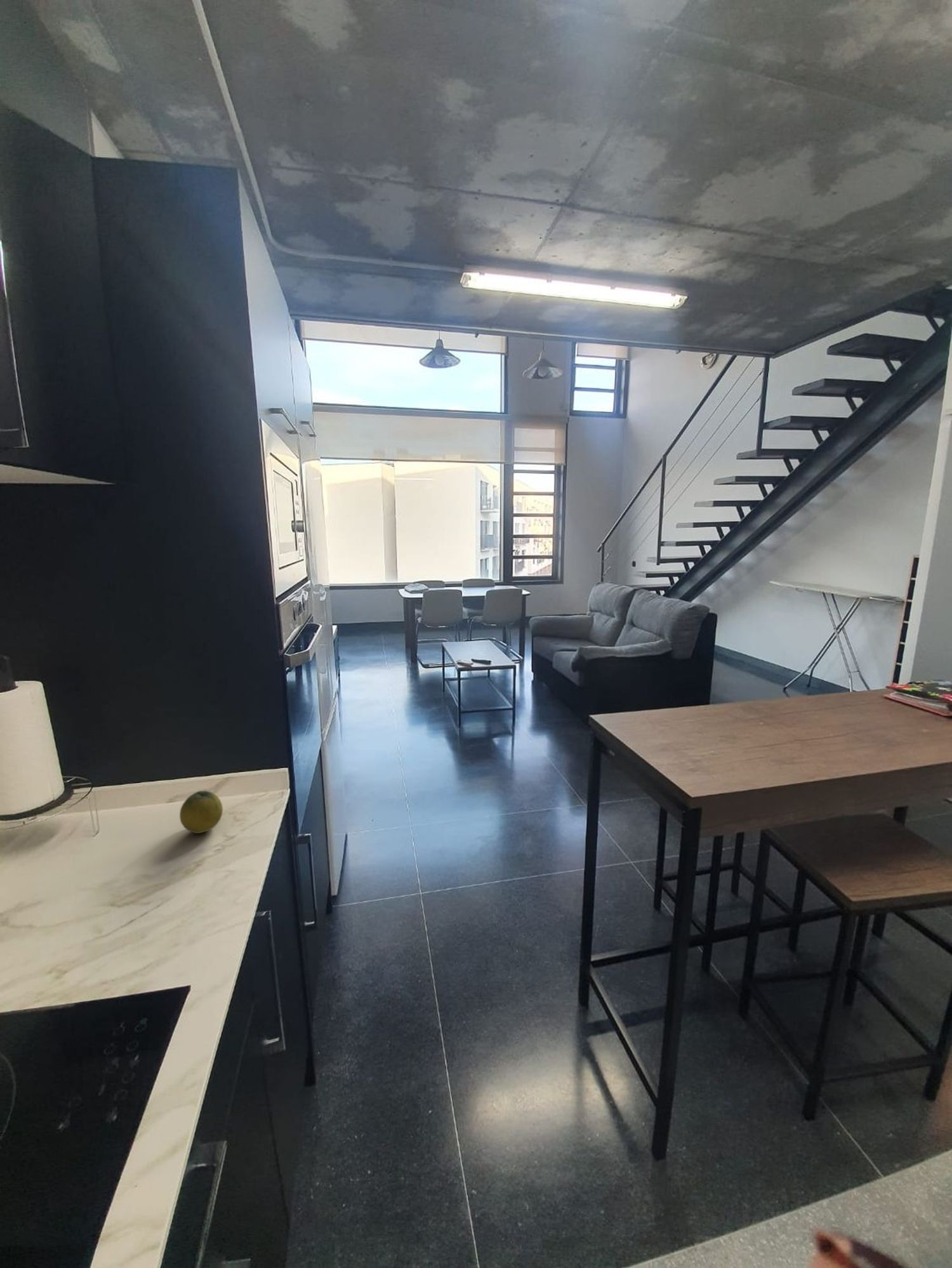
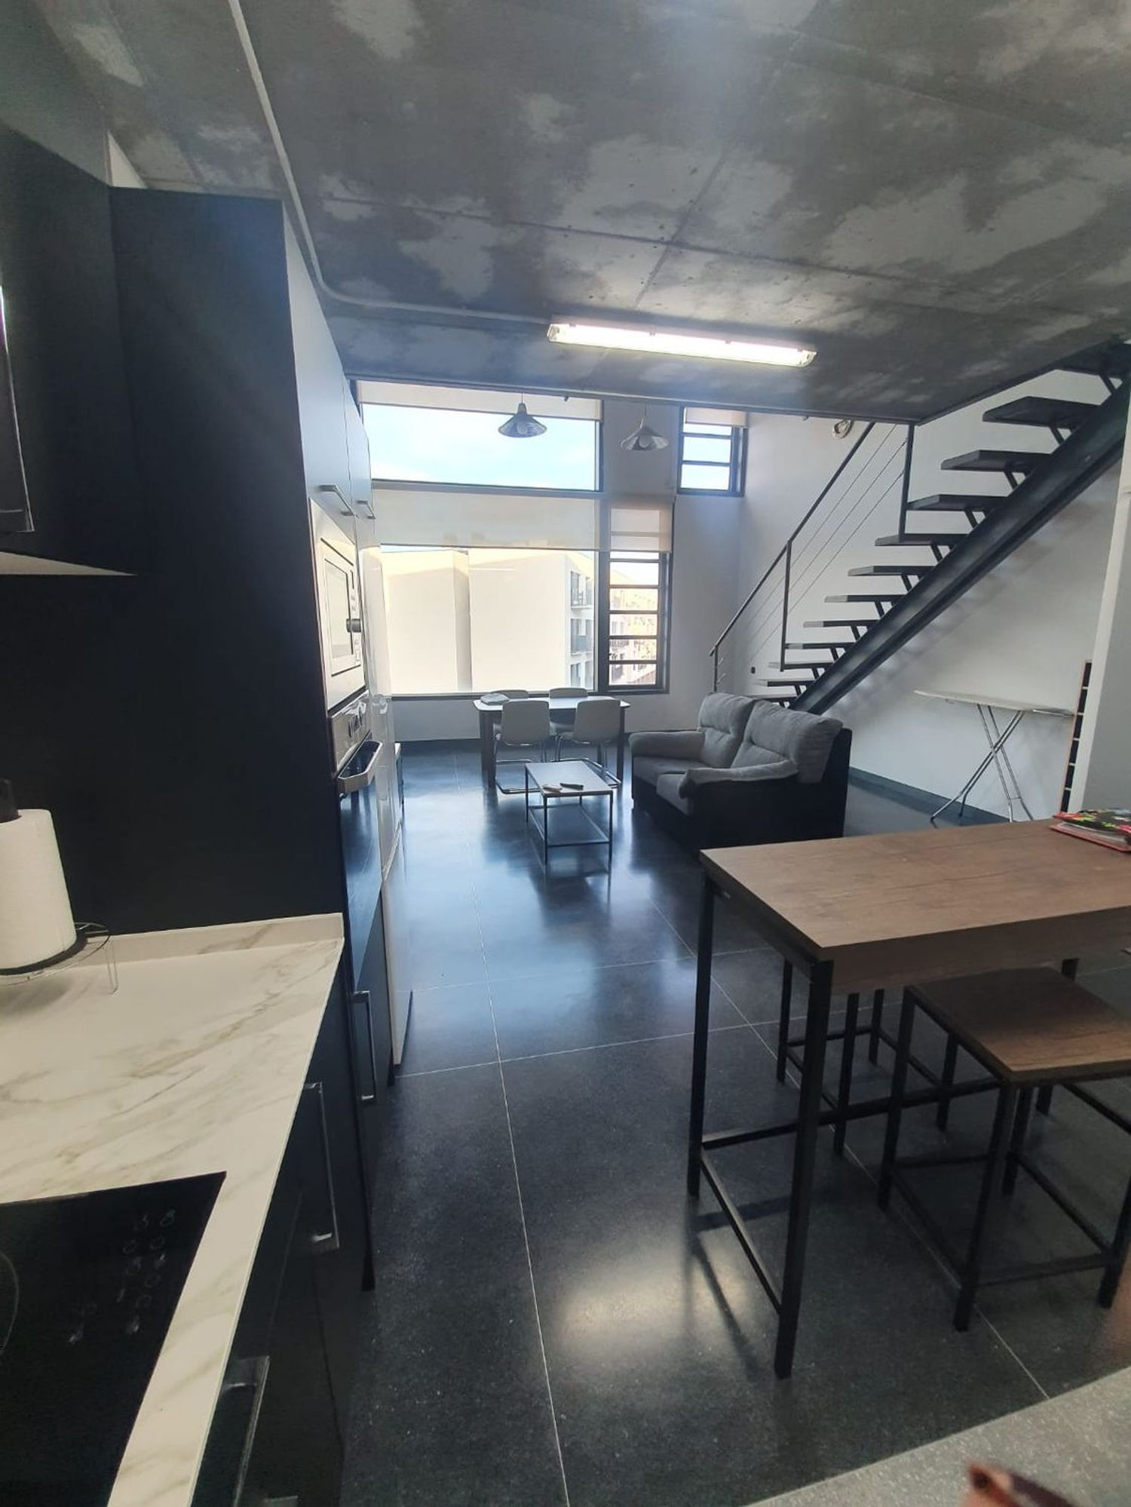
- fruit (201, 812)
